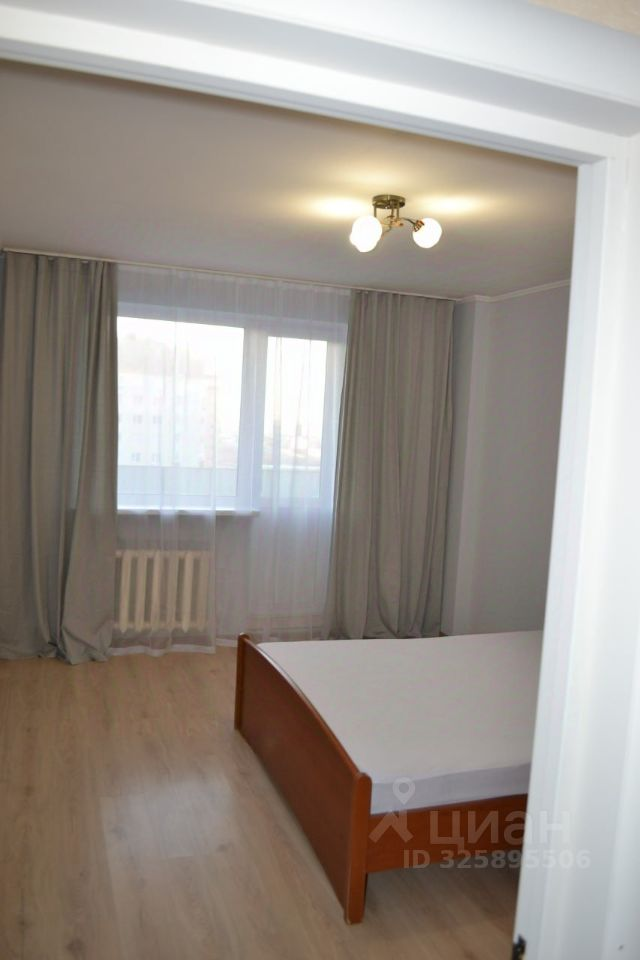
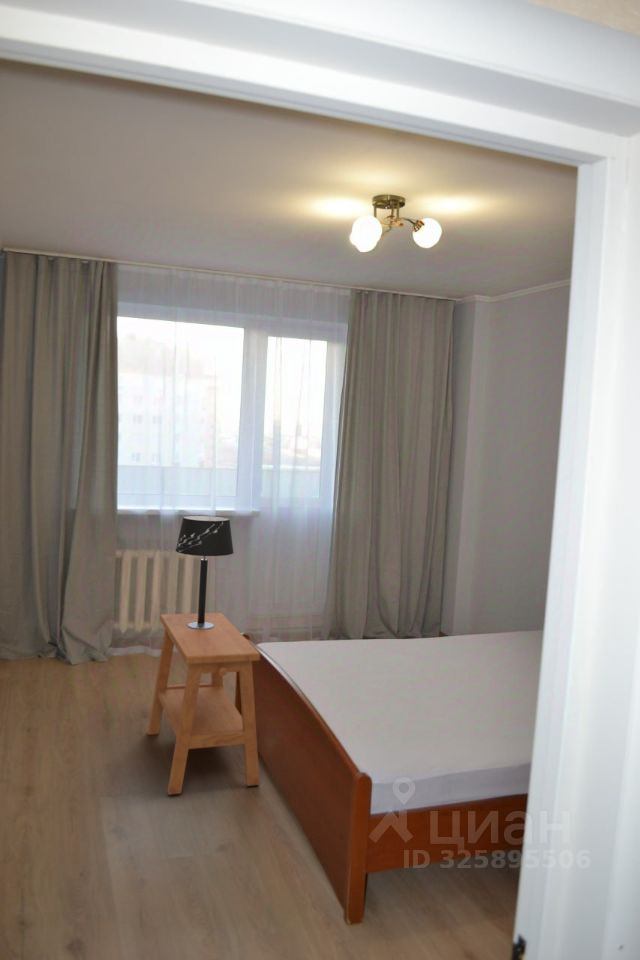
+ table lamp (203, 571)
+ side table (202, 694)
